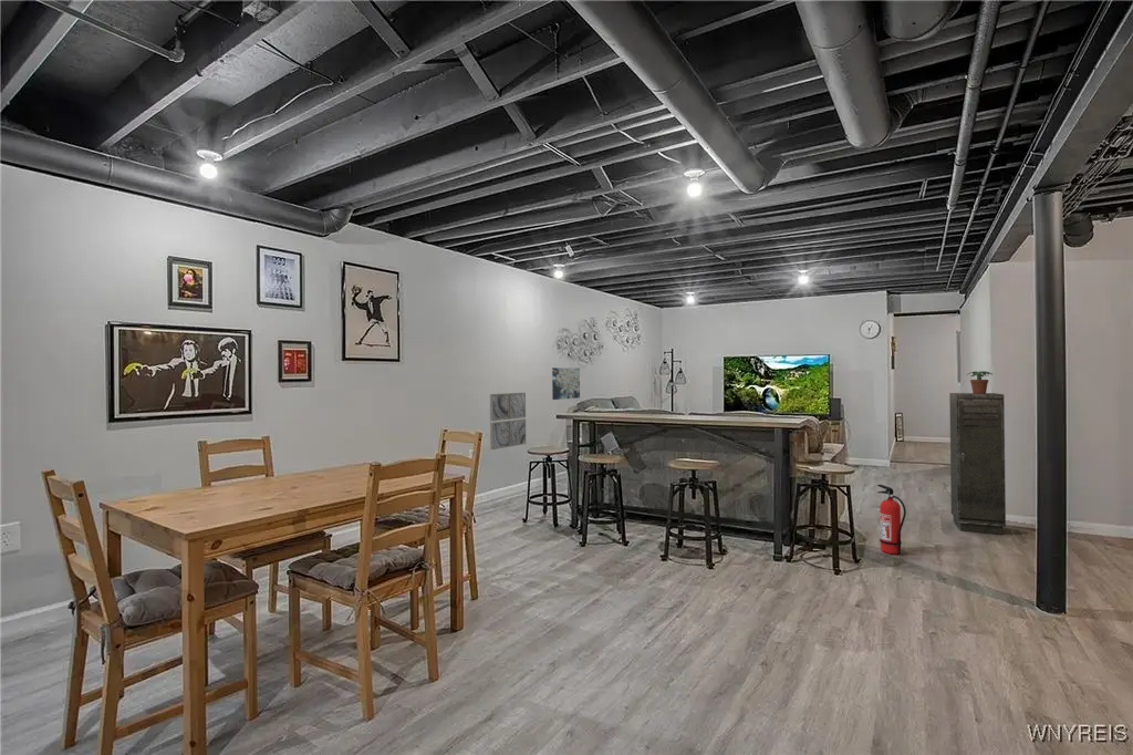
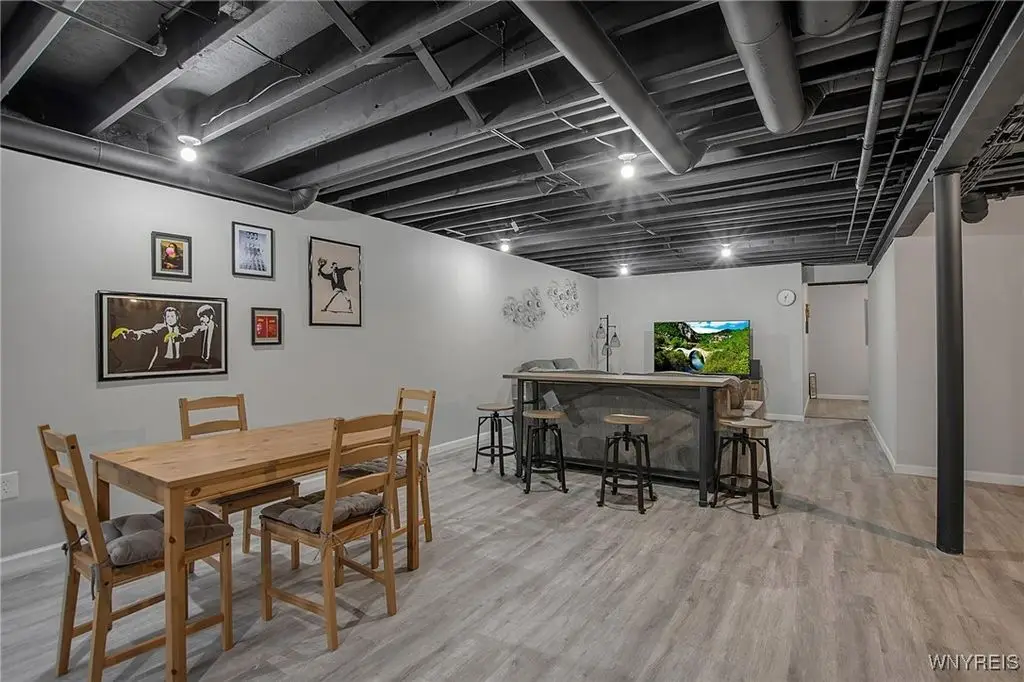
- wall art (508, 418)
- fire extinguisher (892, 519)
- wall art (566, 383)
- storage cabinet (976, 461)
- potted plant (979, 382)
